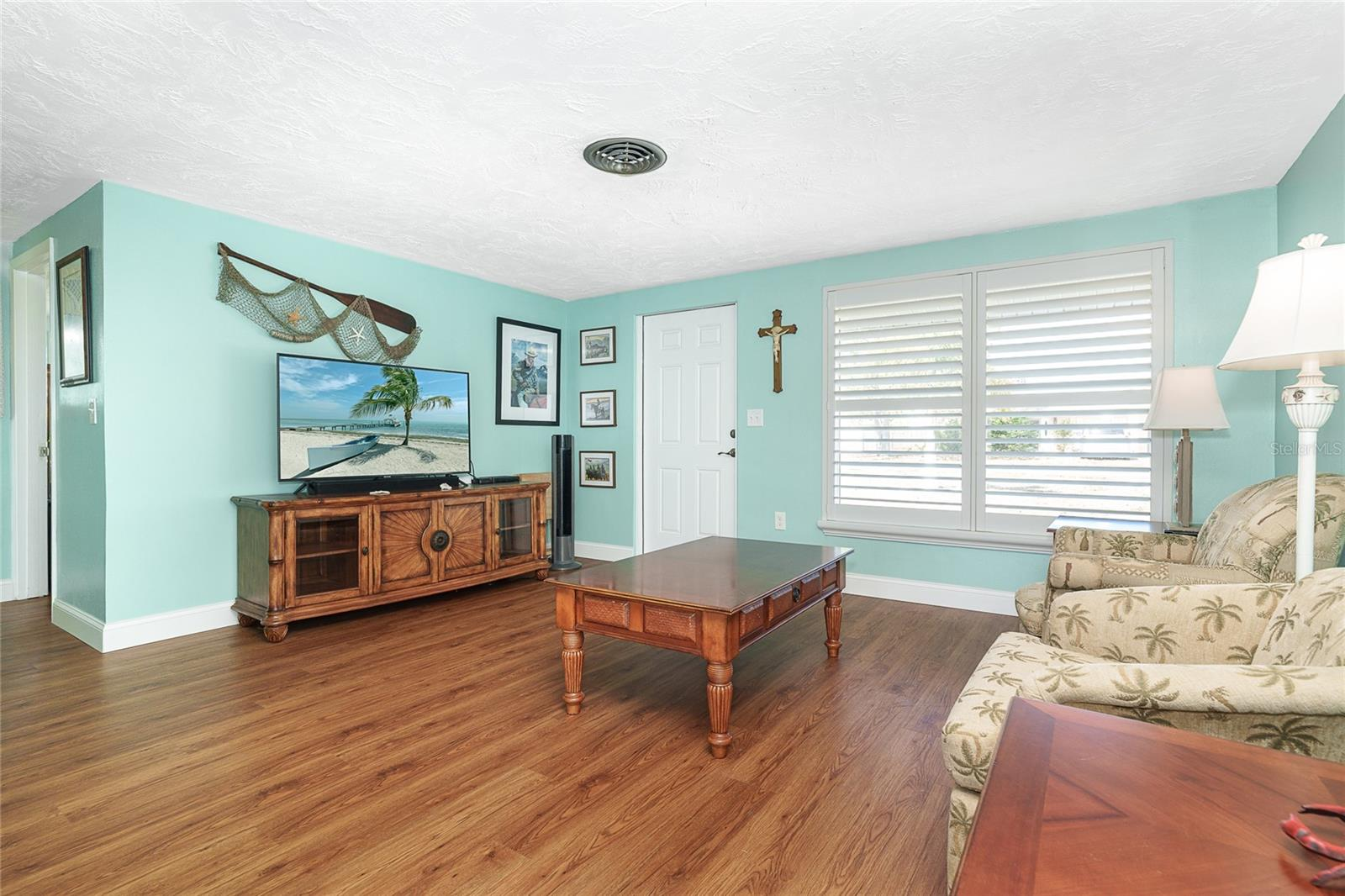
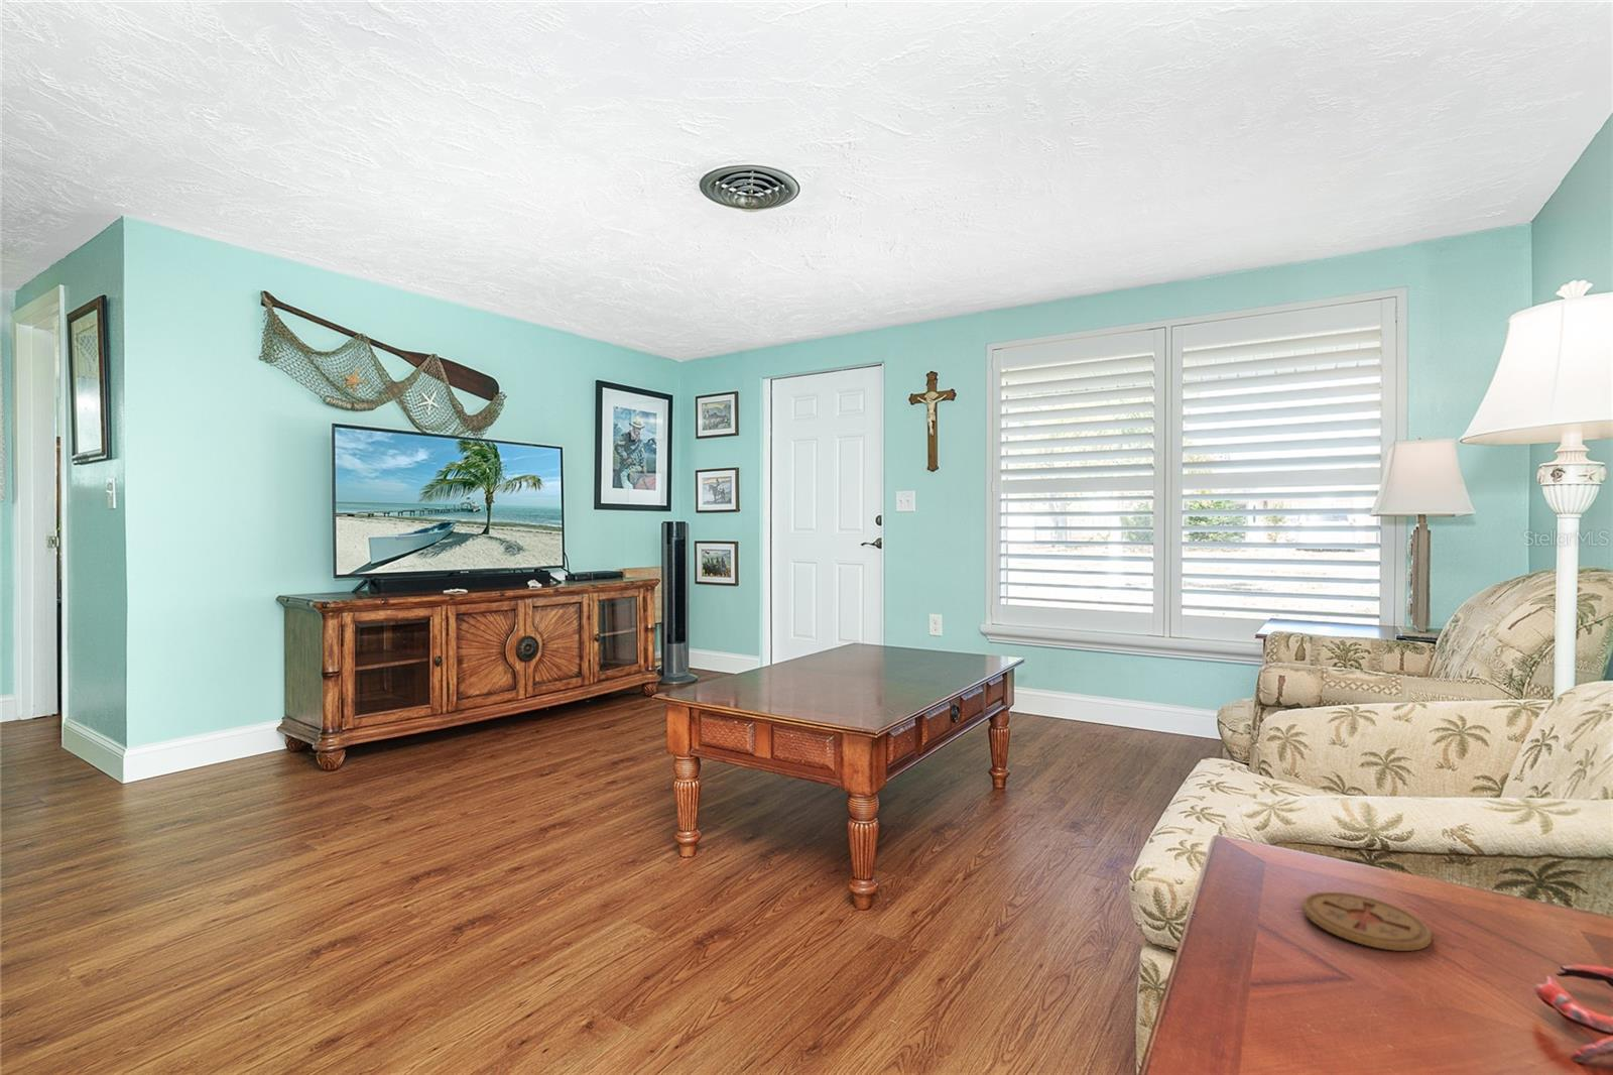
+ coaster (1364, 919)
